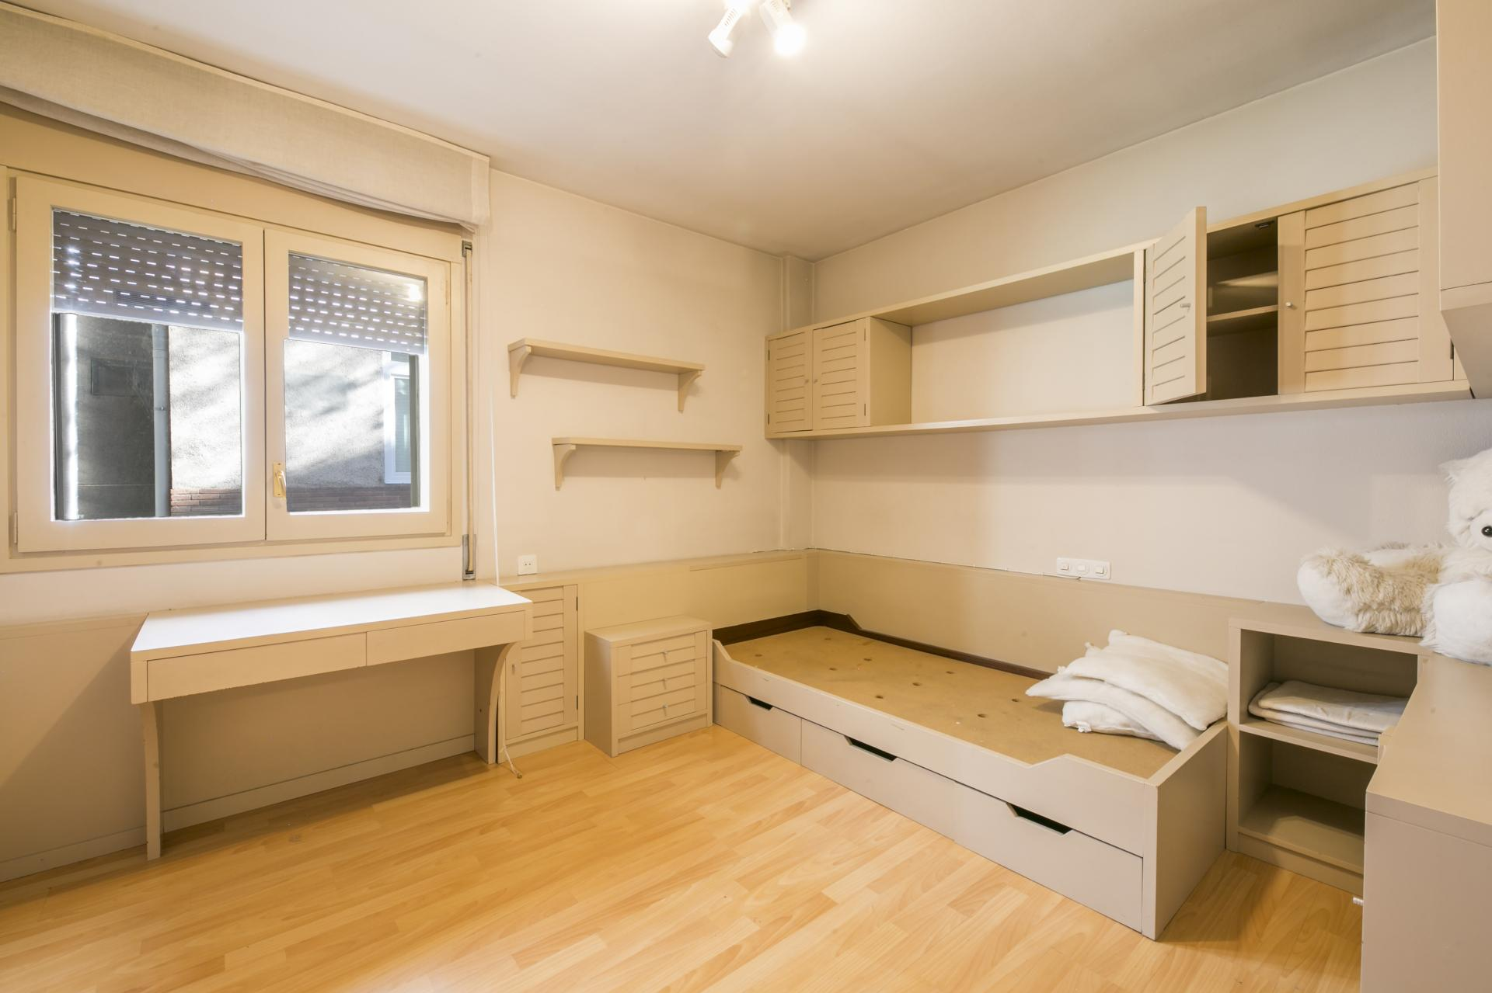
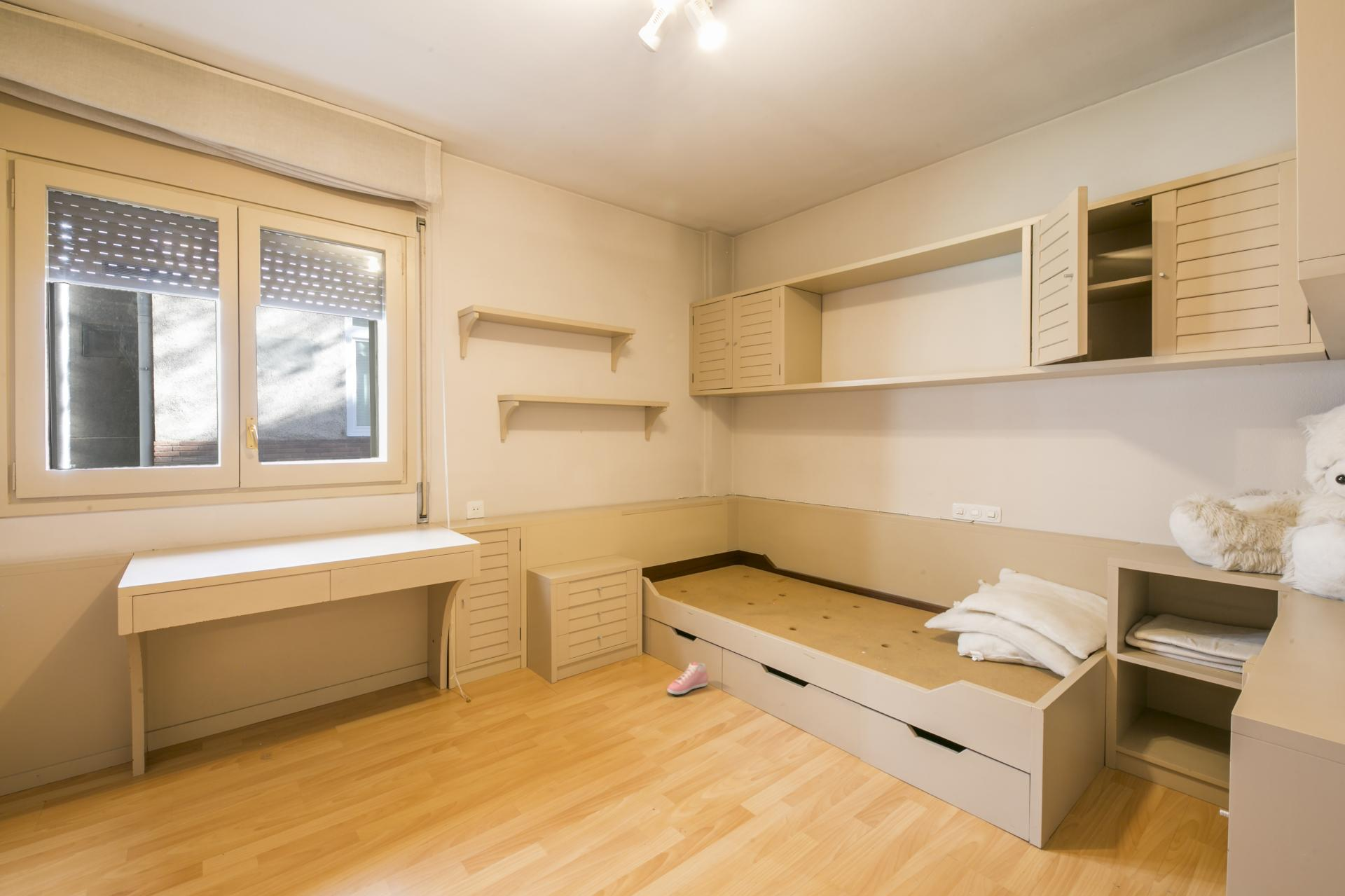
+ sneaker (687, 676)
